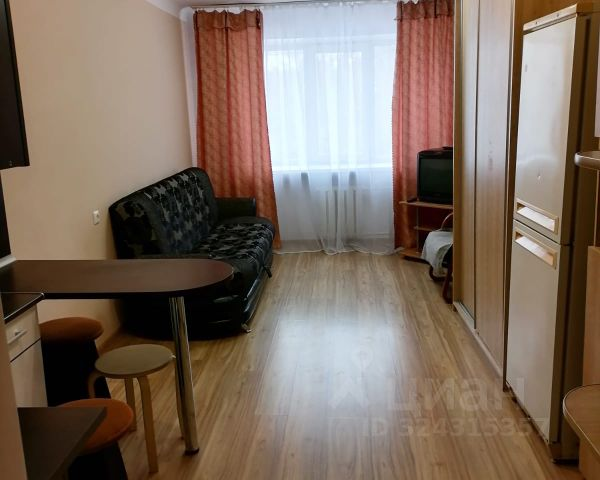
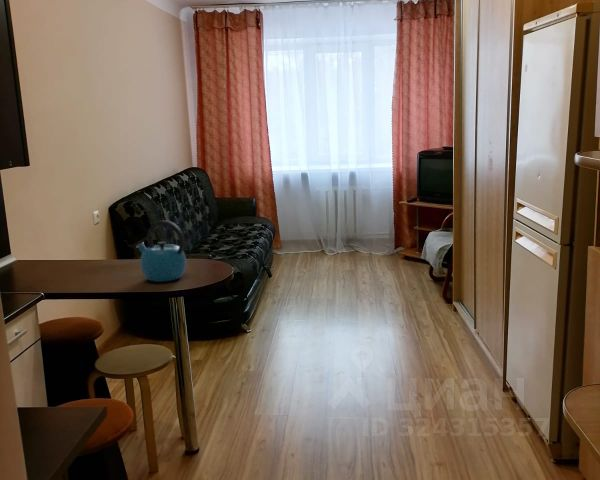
+ kettle (160, 249)
